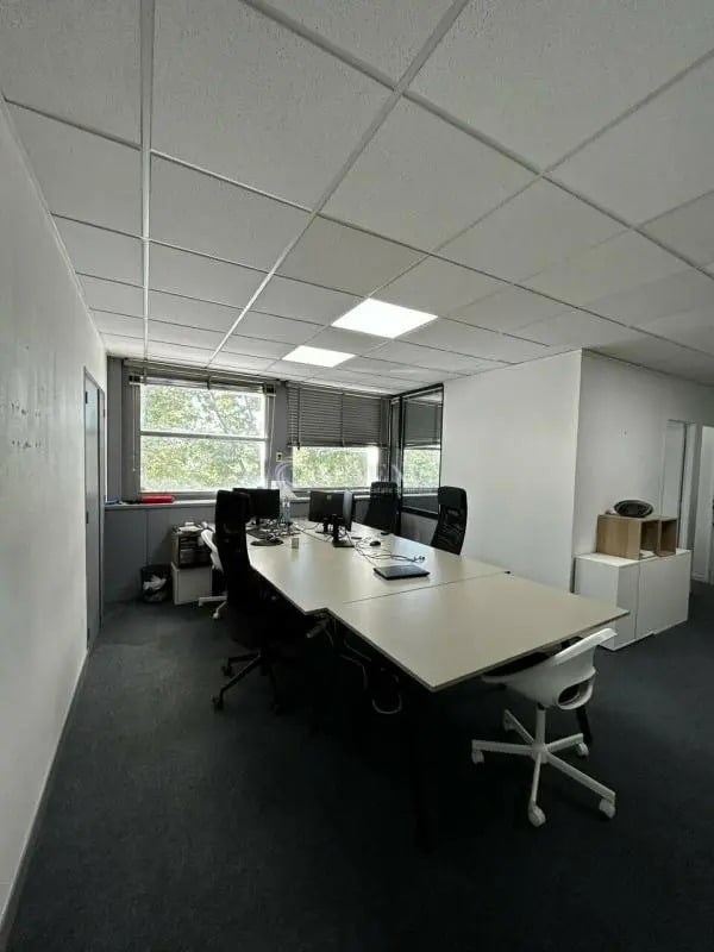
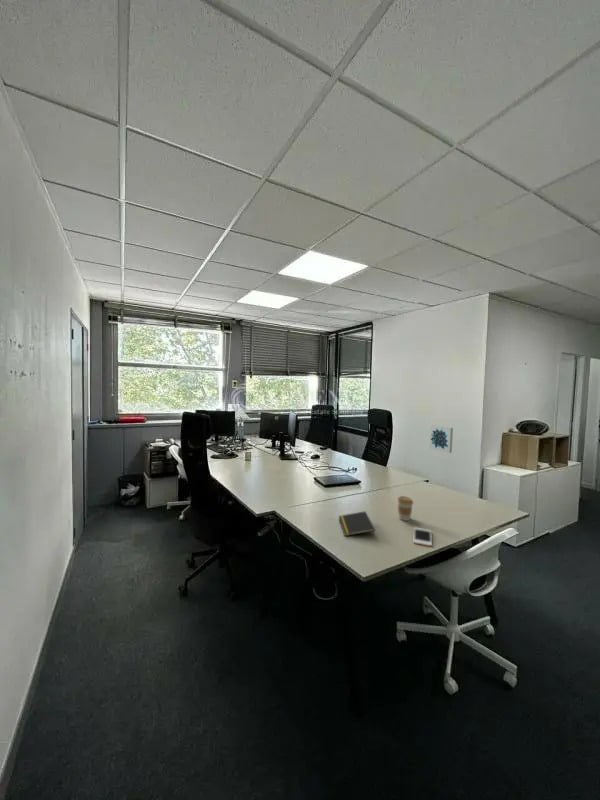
+ coffee cup (404, 507)
+ cell phone (422, 536)
+ wall art (440, 438)
+ notepad (355, 522)
